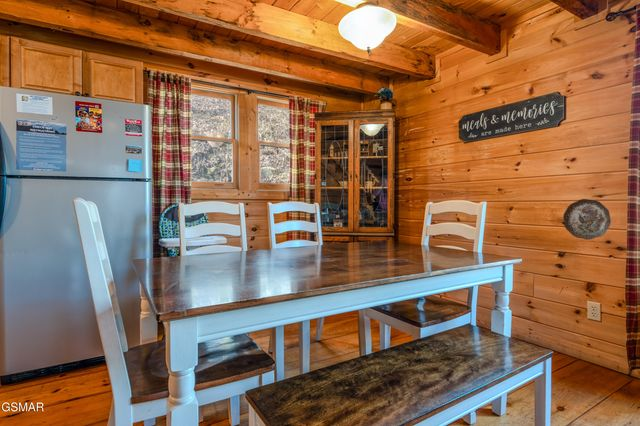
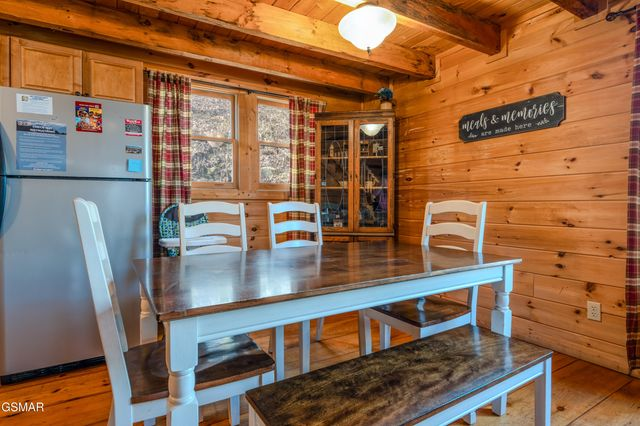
- decorative plate (586, 219)
